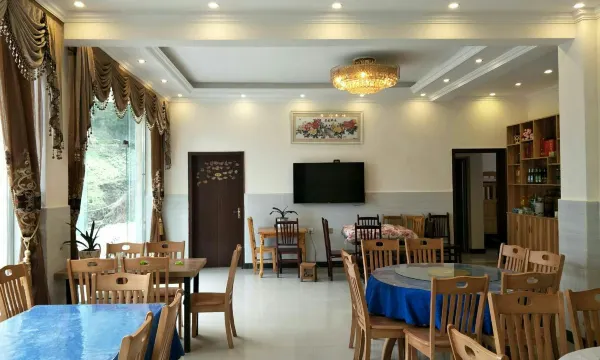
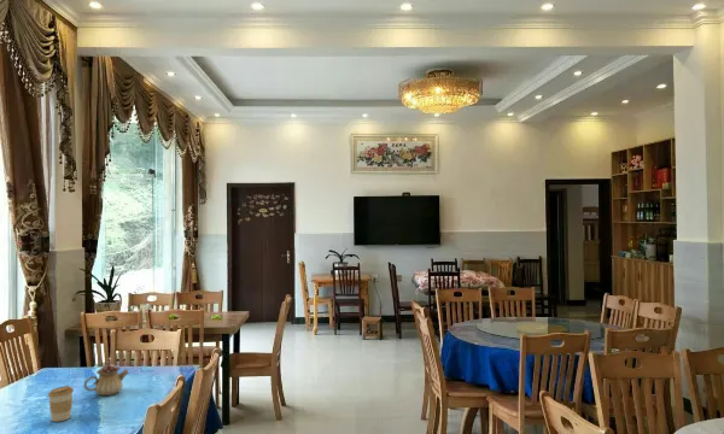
+ teapot (106, 376)
+ coffee cup (60, 403)
